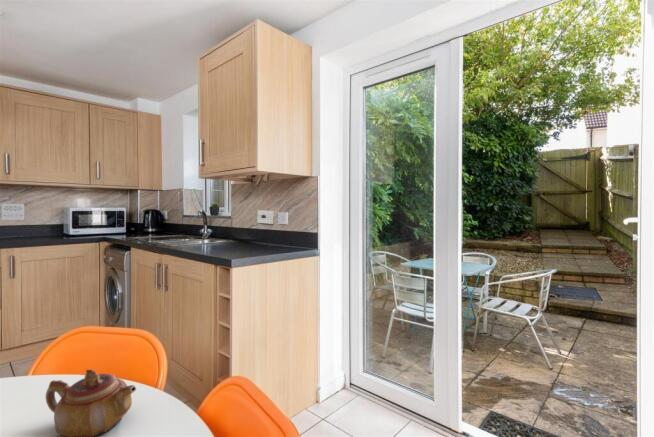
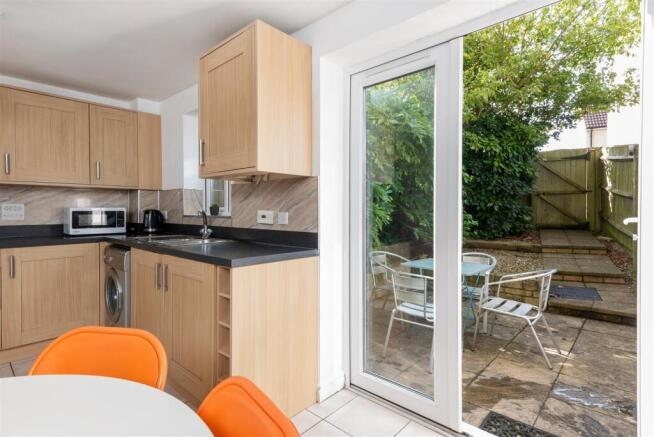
- teapot (93, 396)
